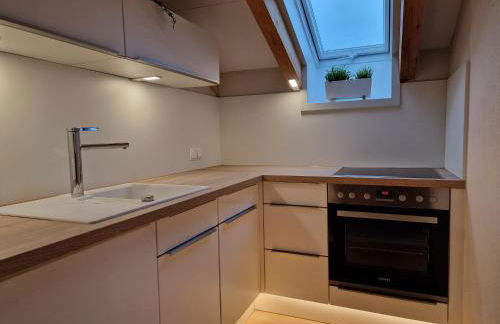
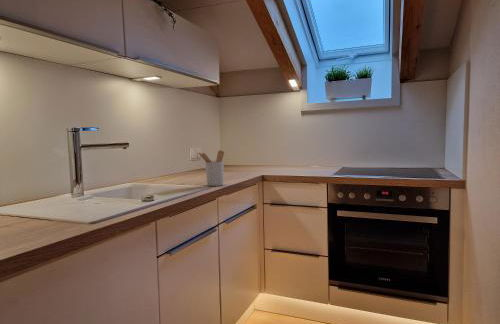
+ utensil holder (210, 167)
